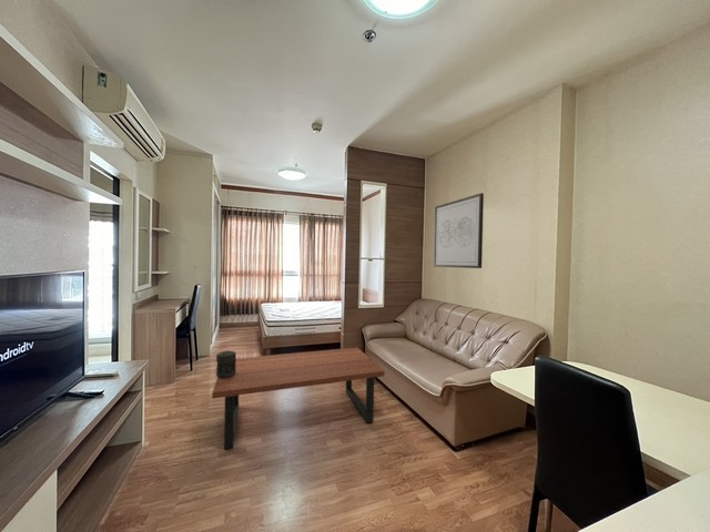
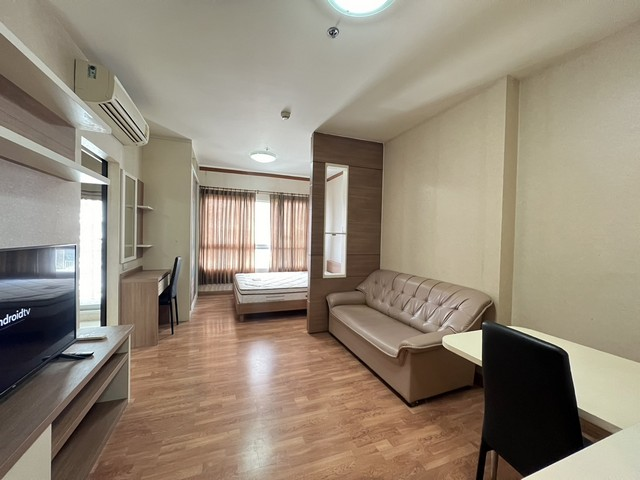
- wall art (455, 234)
- decorative container (225, 364)
- coffee table (297, 387)
